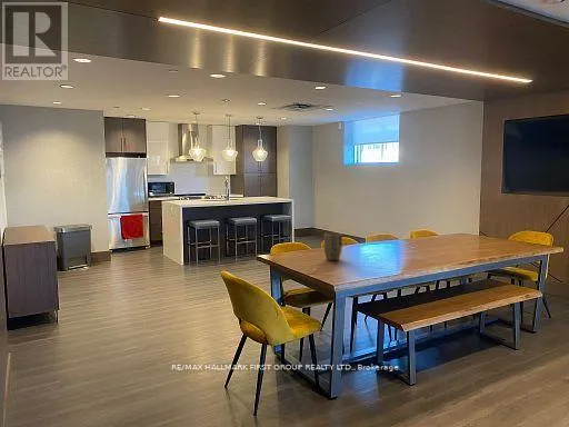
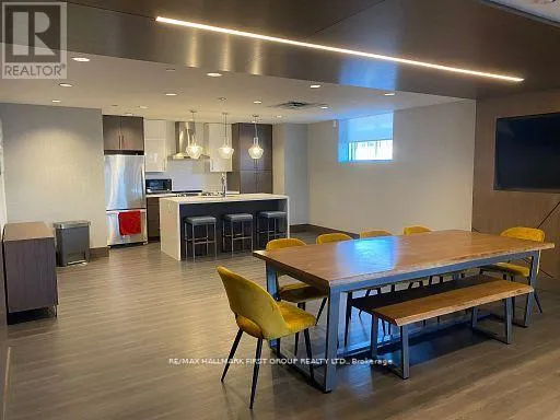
- plant pot (332, 246)
